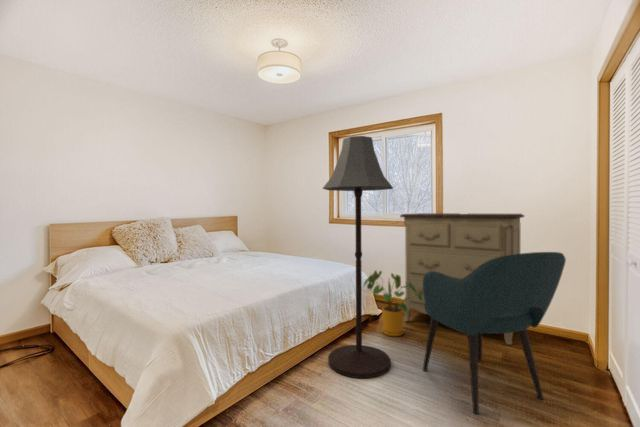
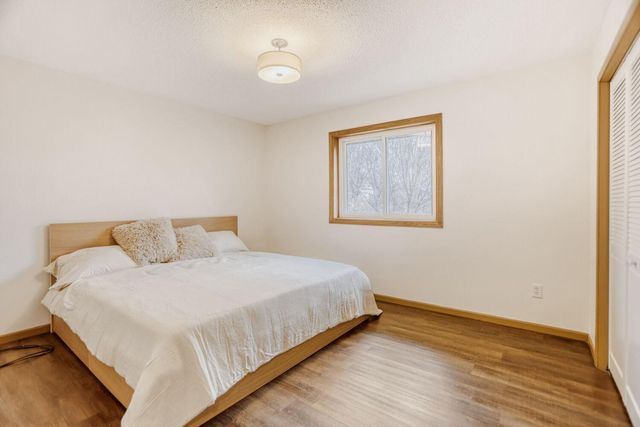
- armchair (485, 316)
- dresser (459, 269)
- house plant (390, 303)
- floor lamp (358, 251)
